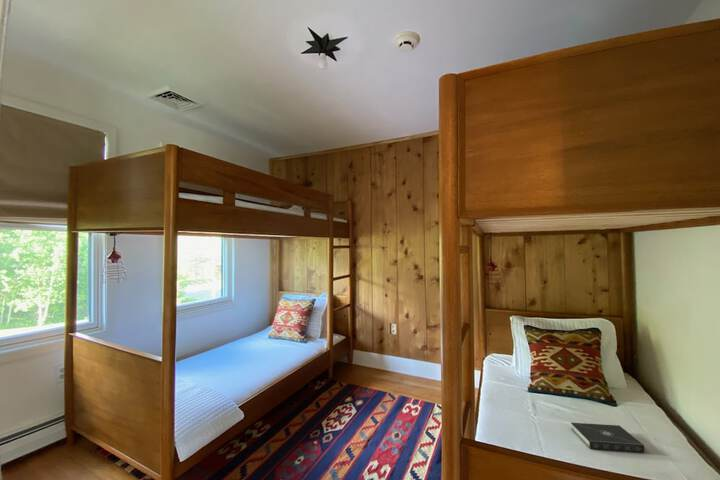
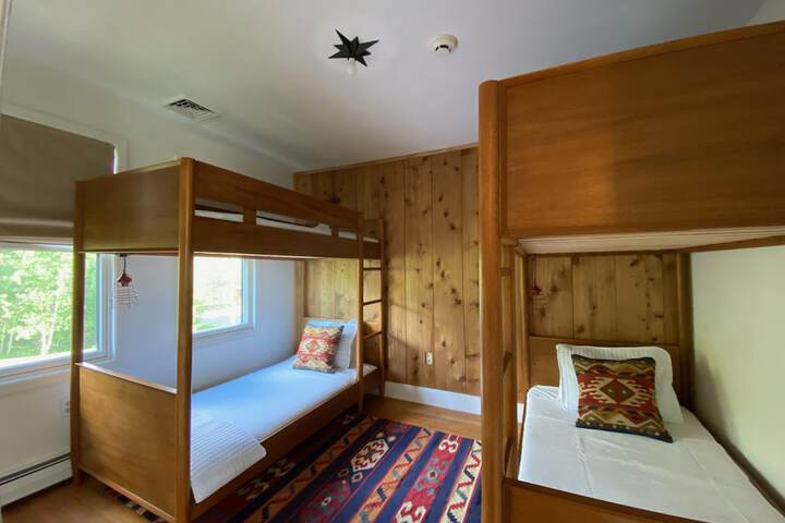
- book (605, 436)
